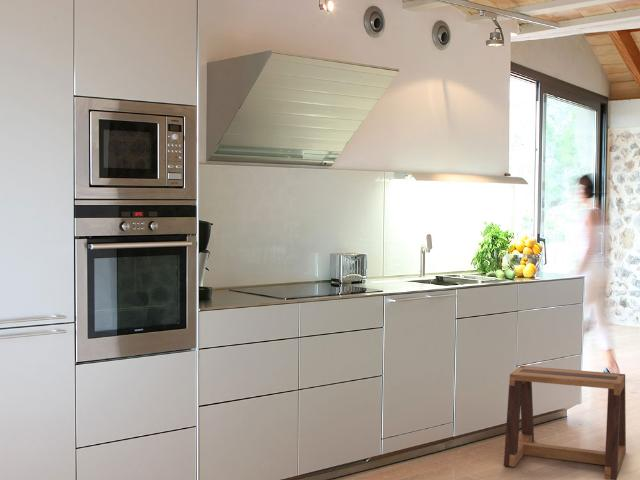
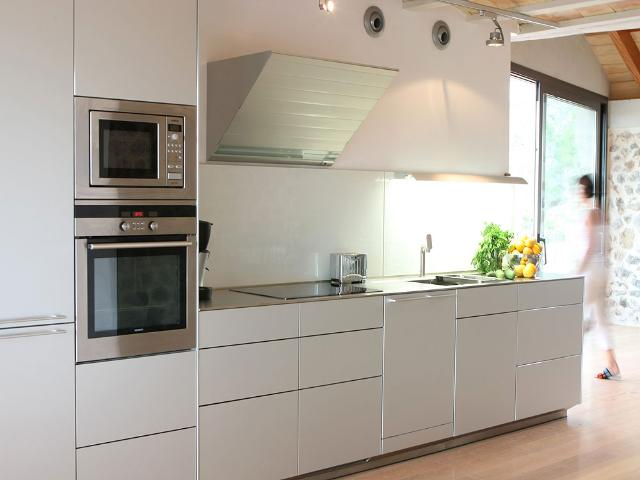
- stool (561, 446)
